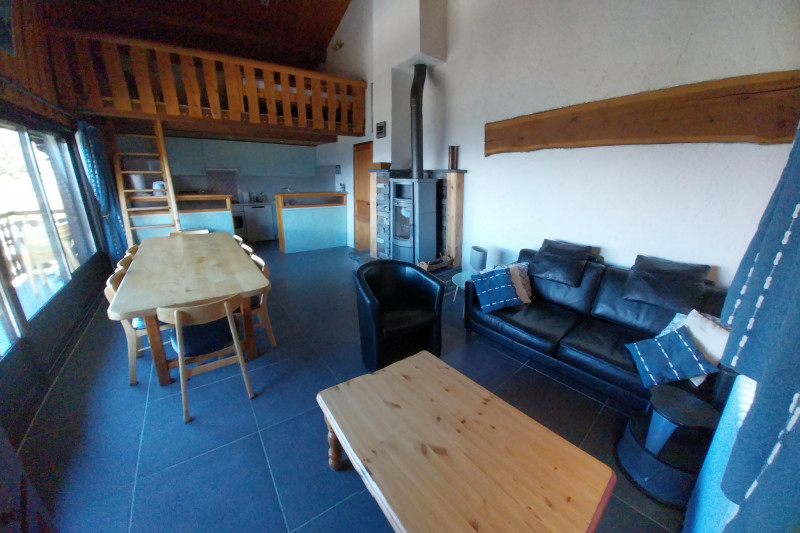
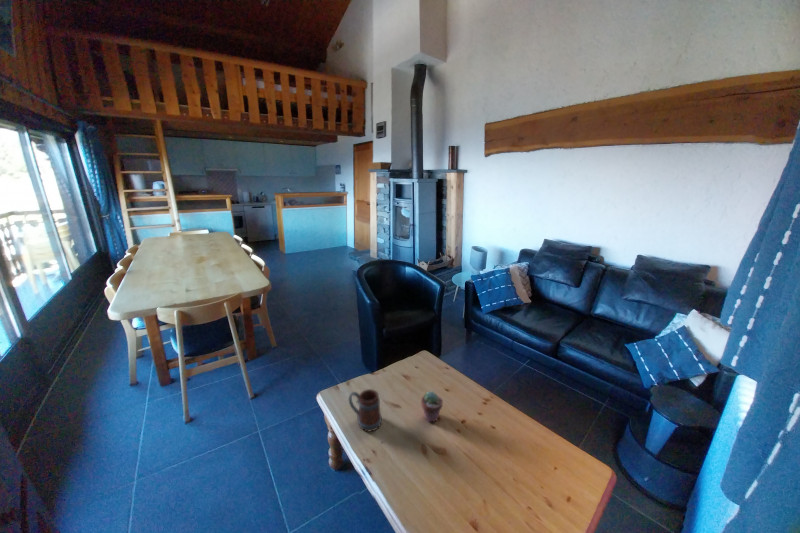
+ mug (364, 408)
+ potted succulent (431, 405)
